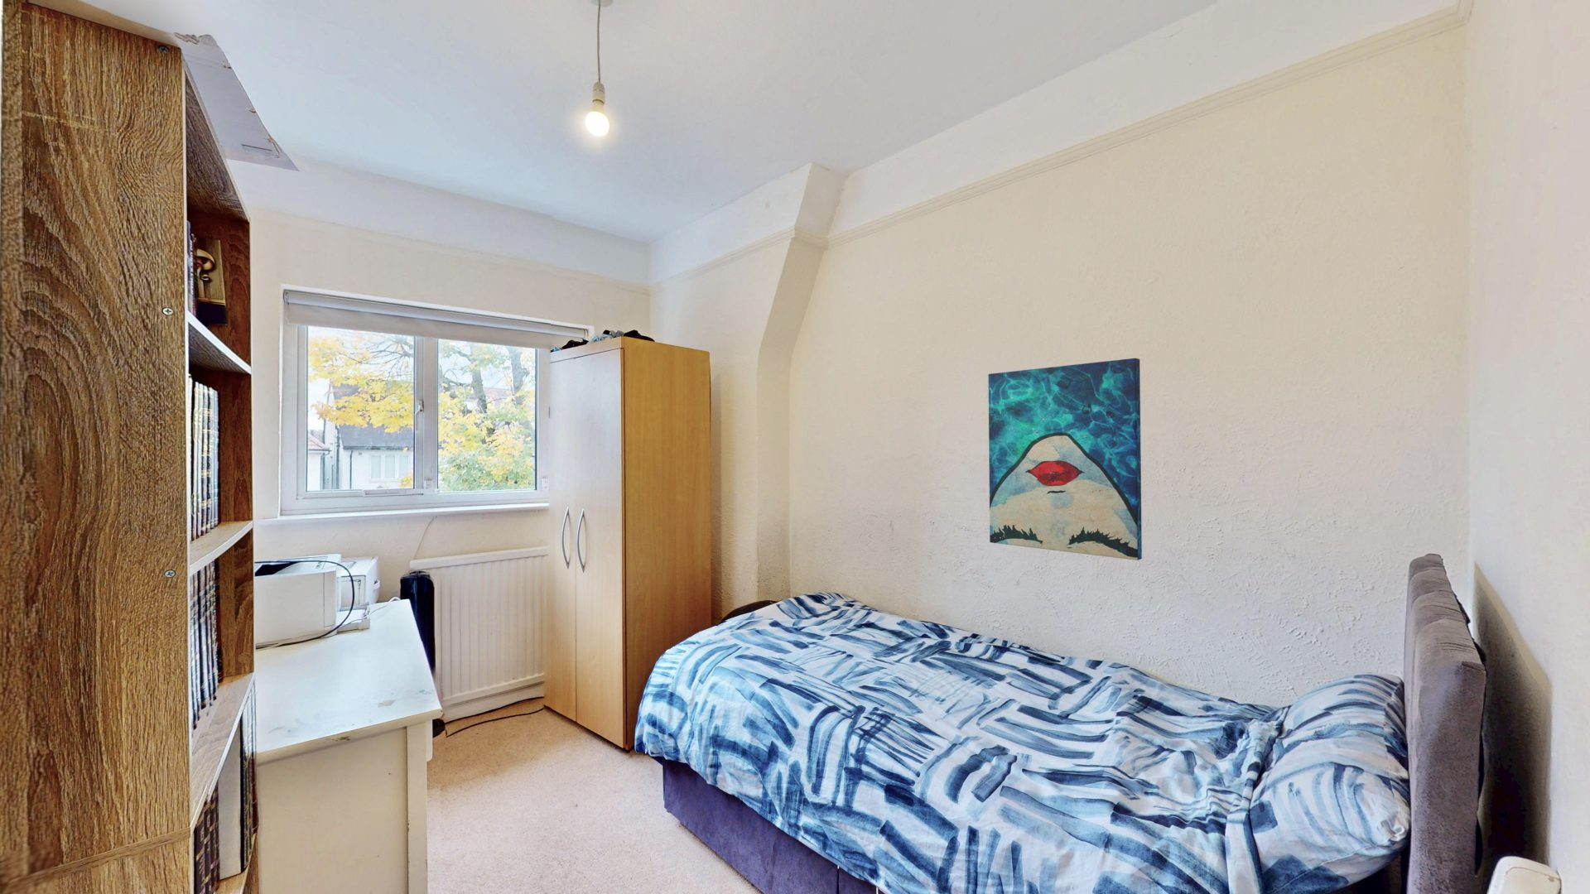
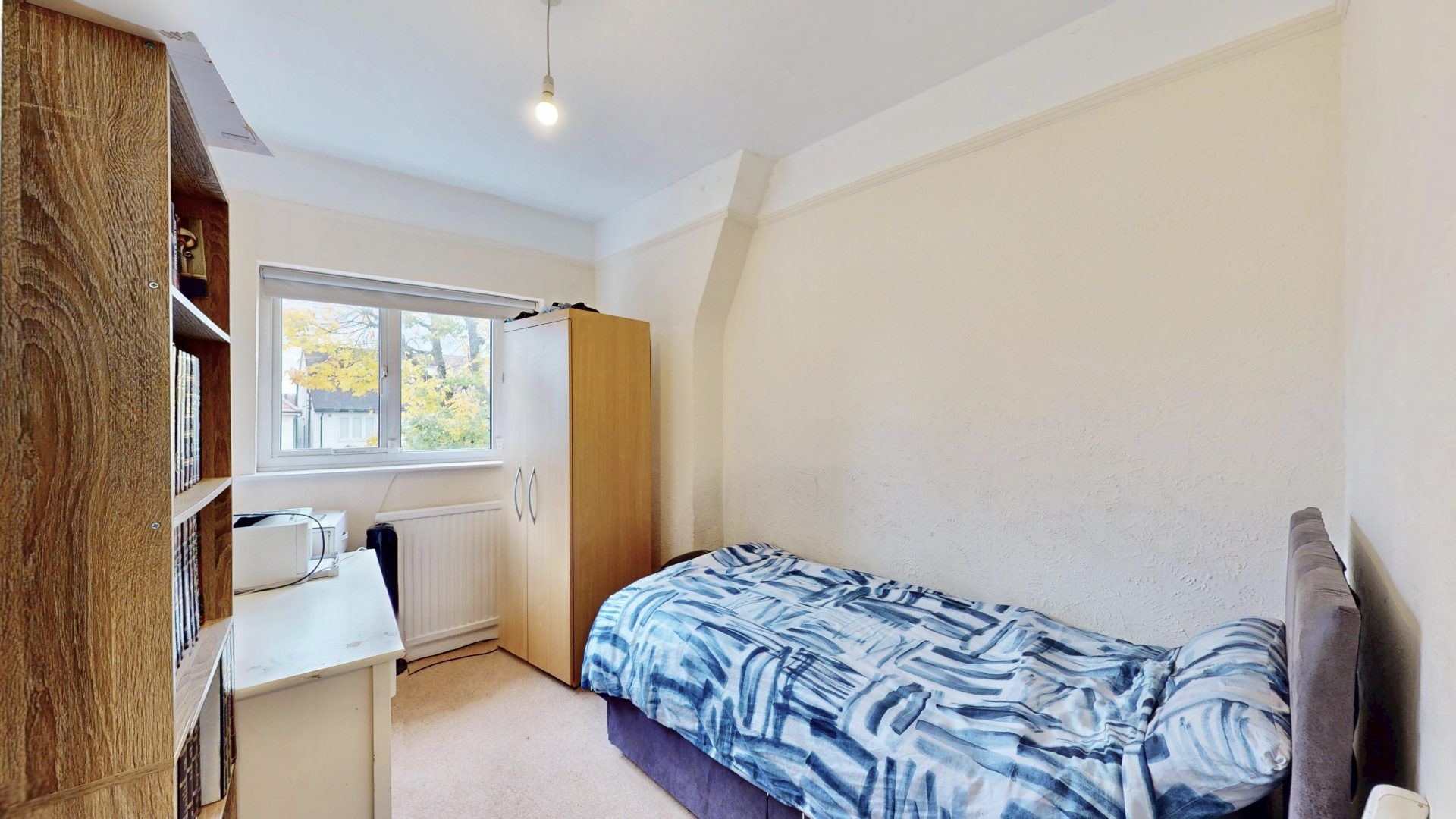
- wall art (1058, 457)
